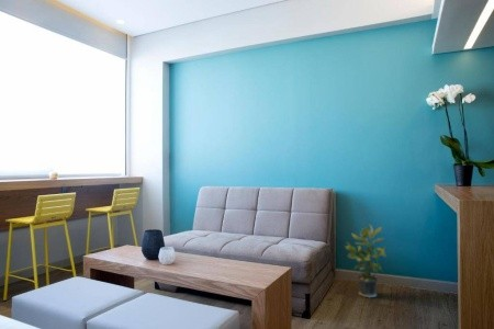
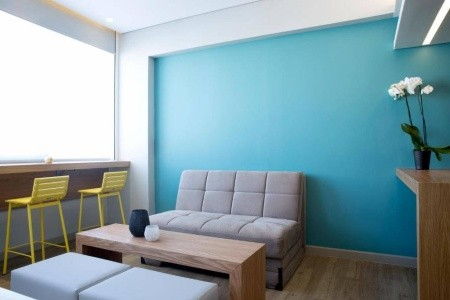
- potted plant (366, 259)
